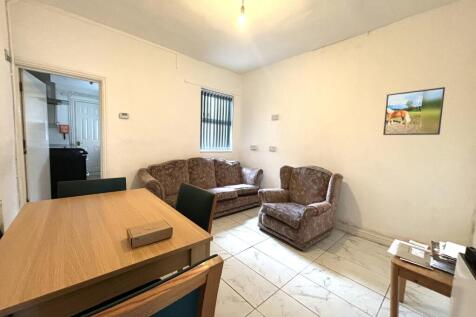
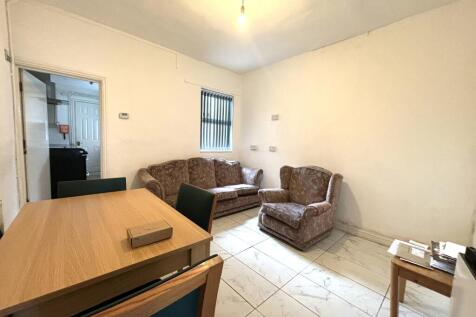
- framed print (411, 113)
